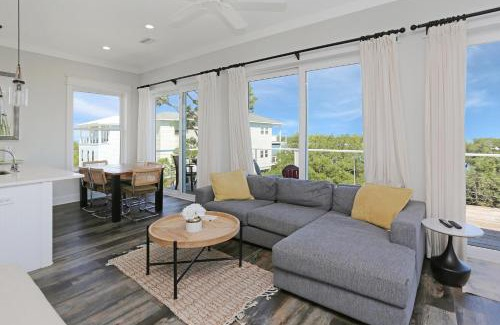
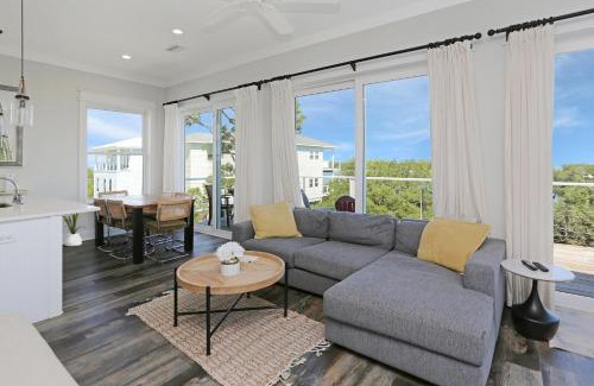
+ house plant (70, 222)
